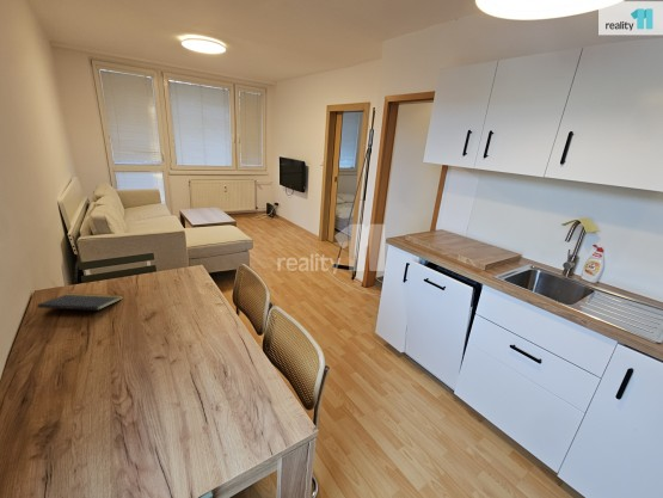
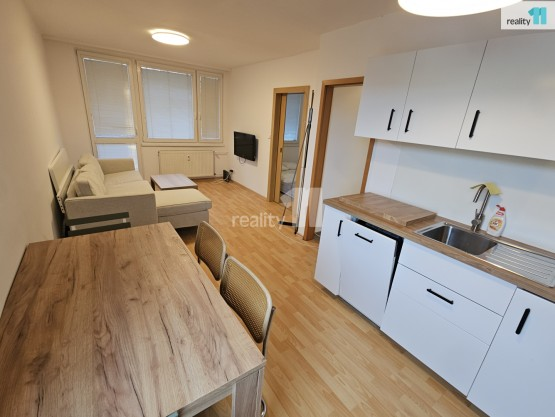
- notepad (82, 301)
